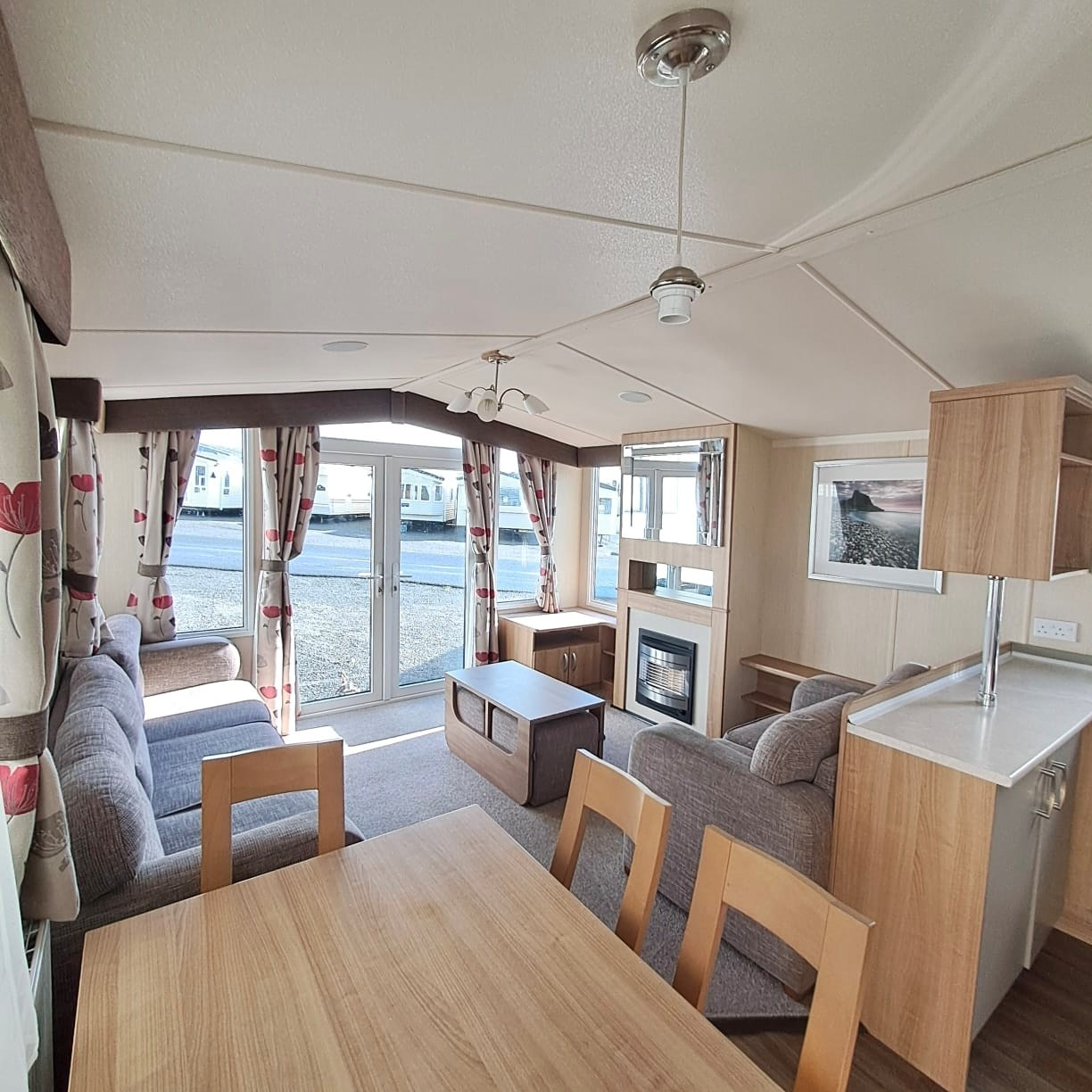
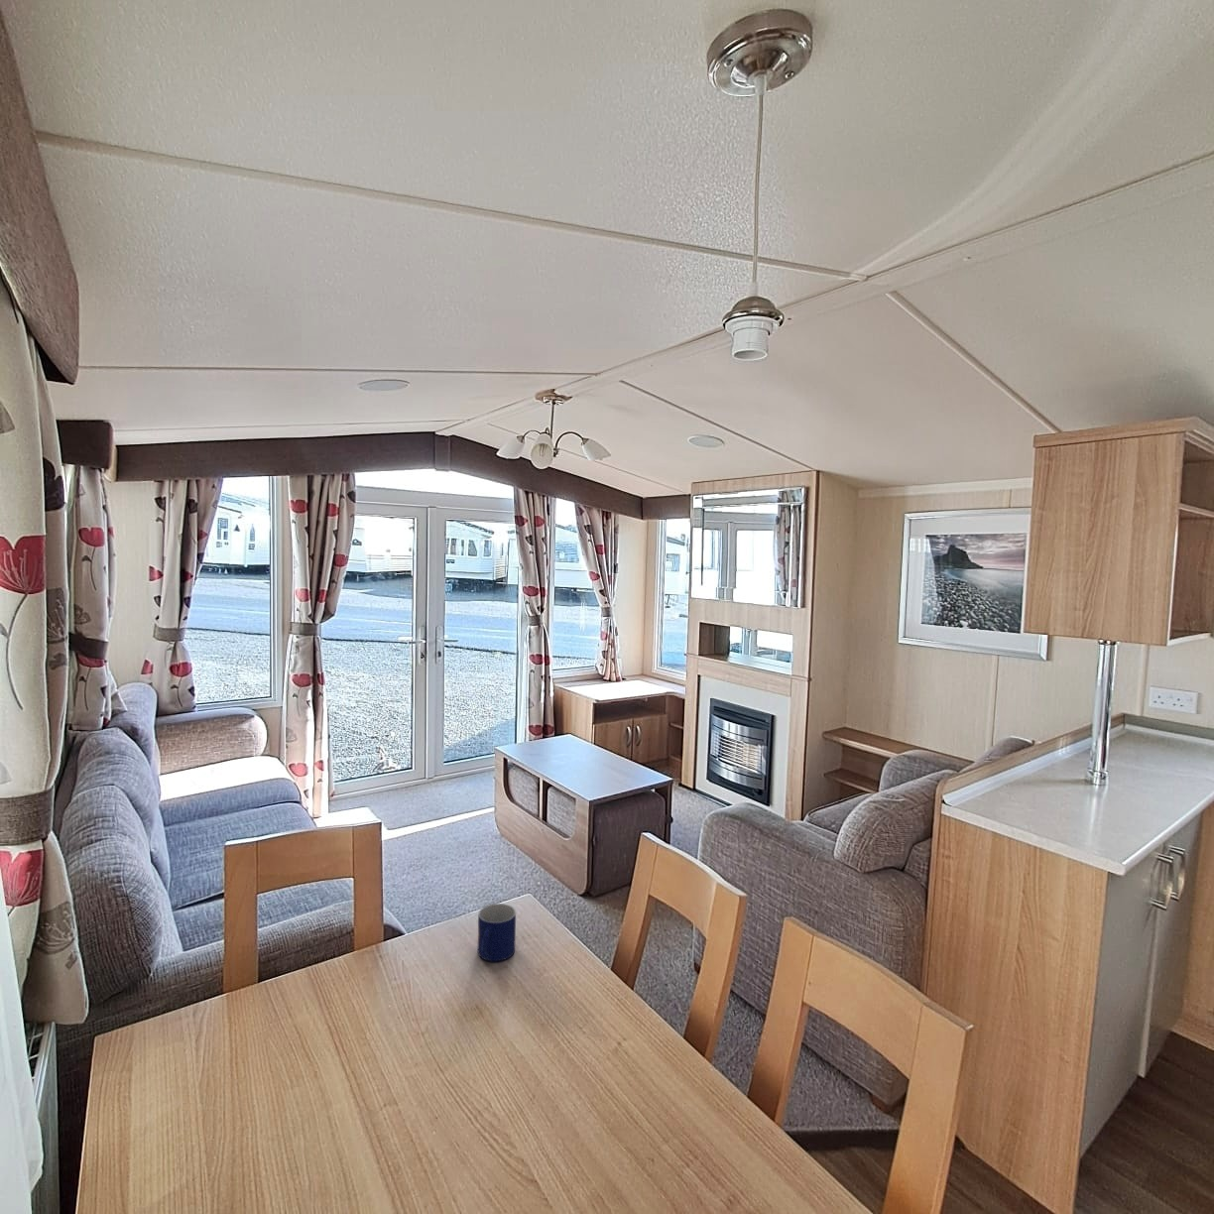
+ mug (492, 936)
